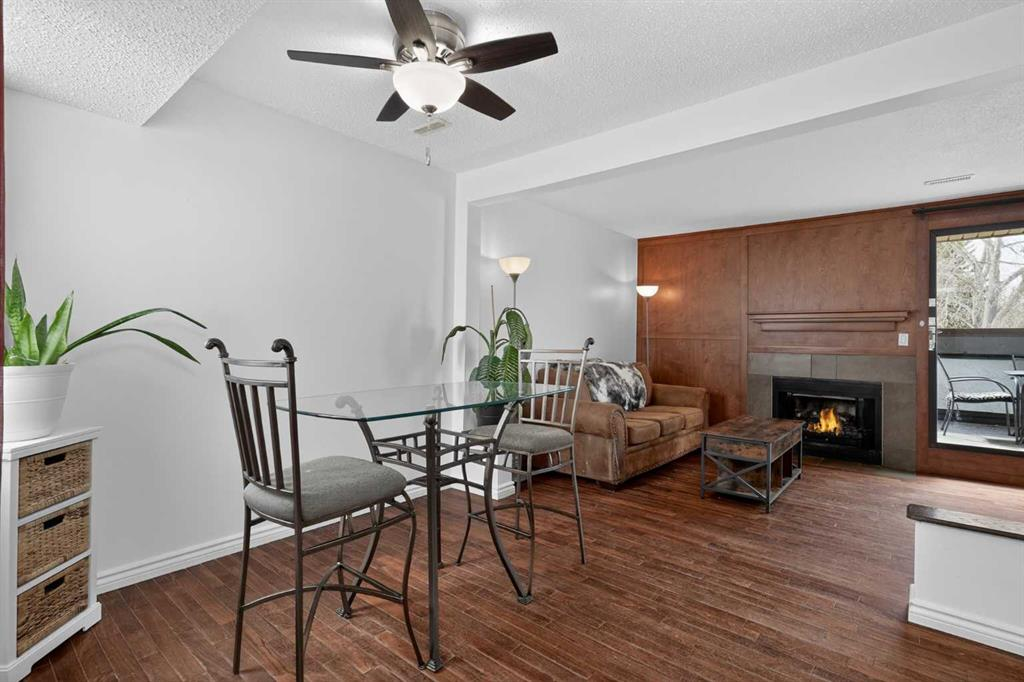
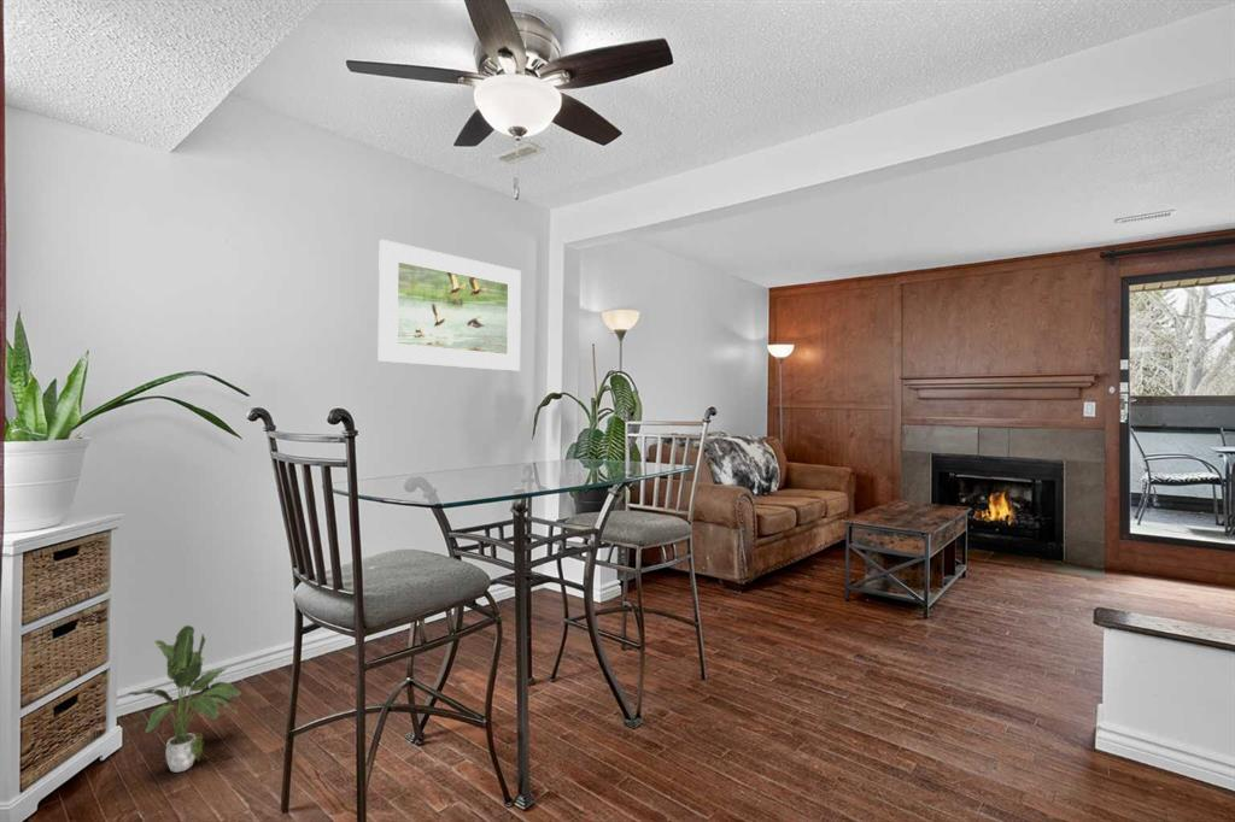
+ potted plant (187, 700)
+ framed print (456, 311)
